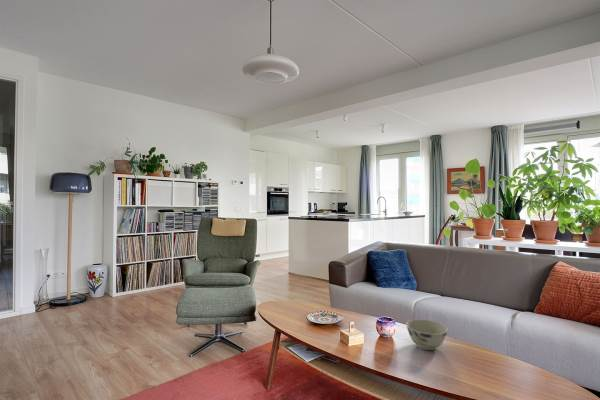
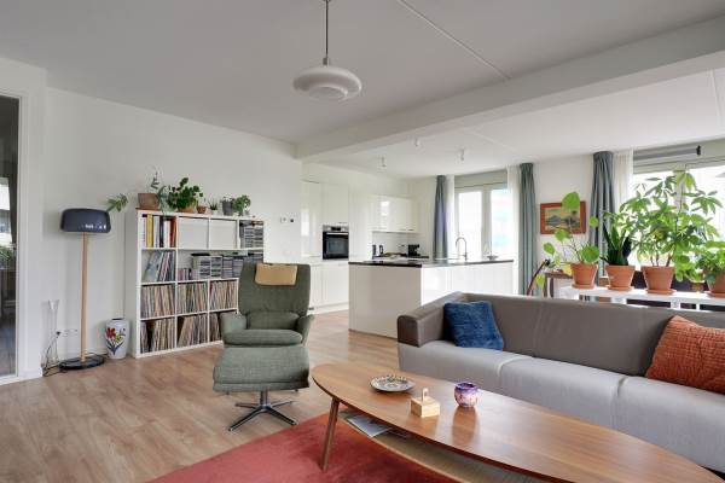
- bowl (426, 336)
